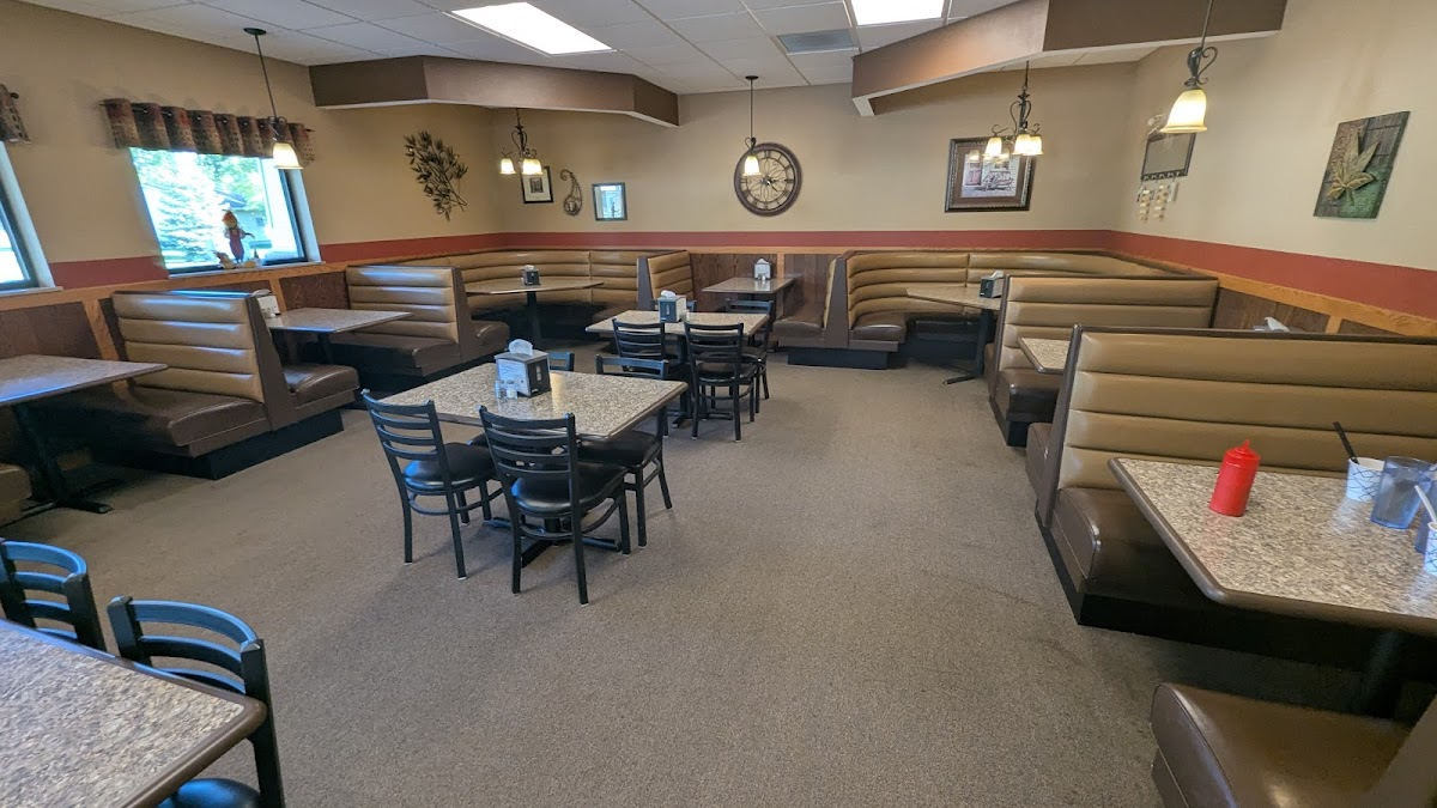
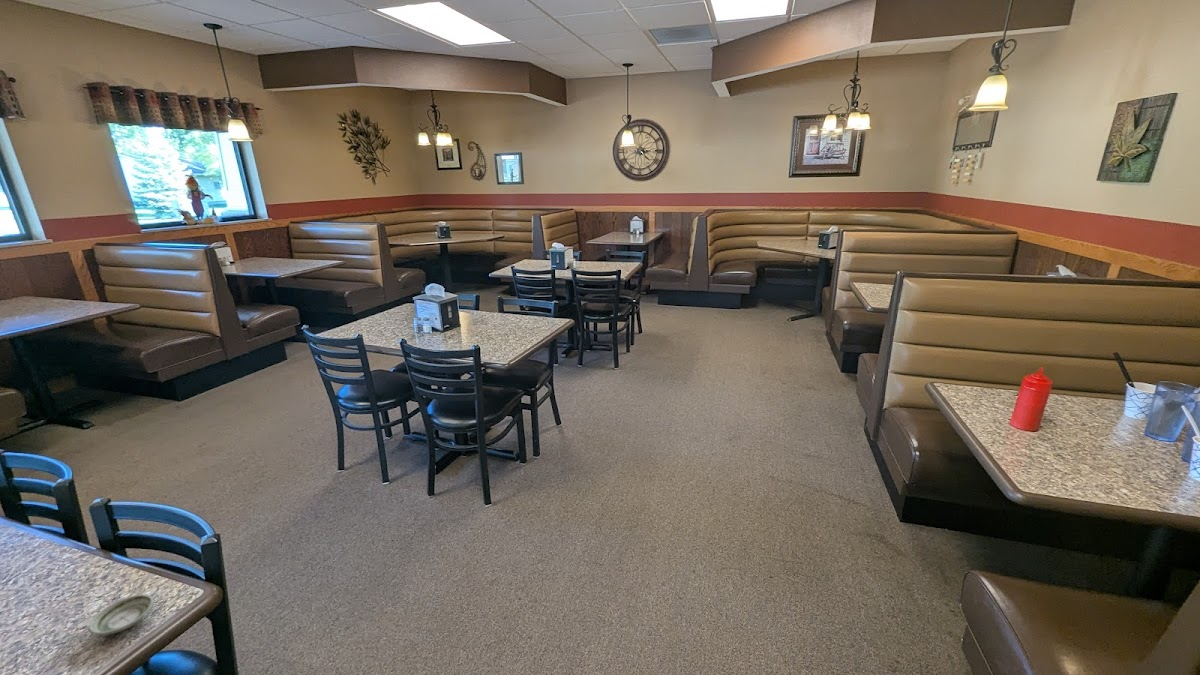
+ saucer (123, 617)
